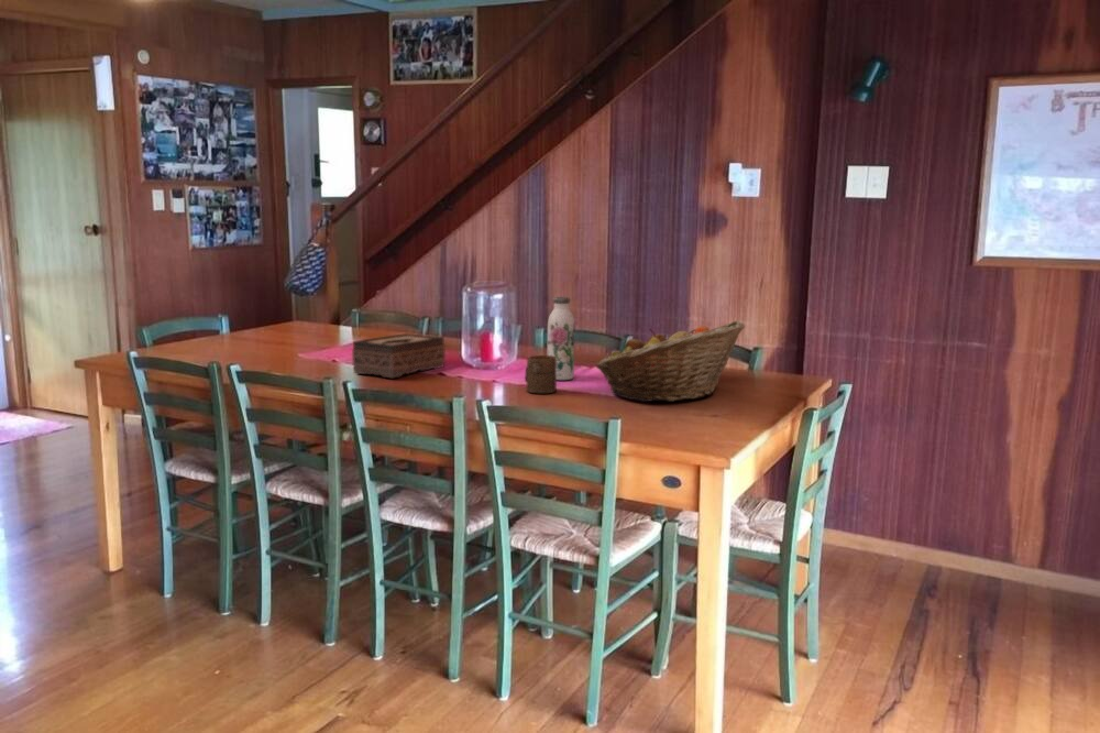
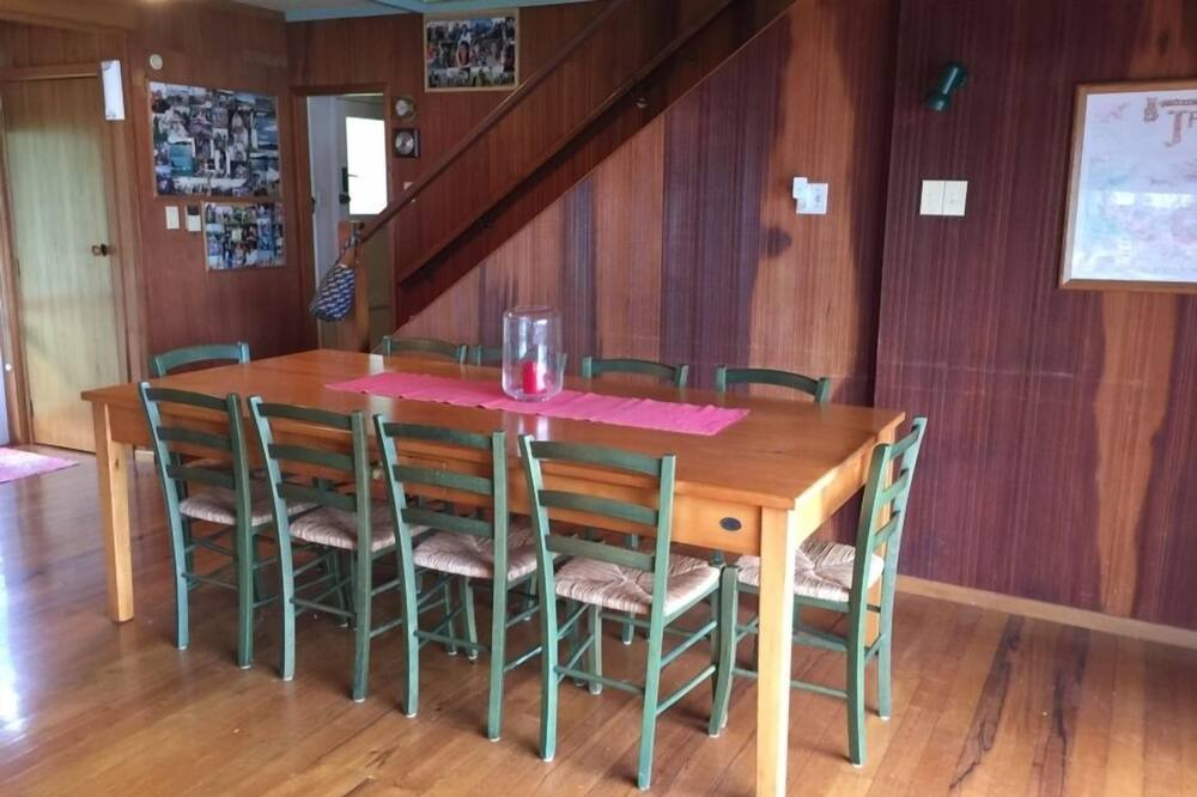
- water bottle (561, 337)
- cup (540, 373)
- fruit basket (671, 357)
- tissue box (399, 354)
